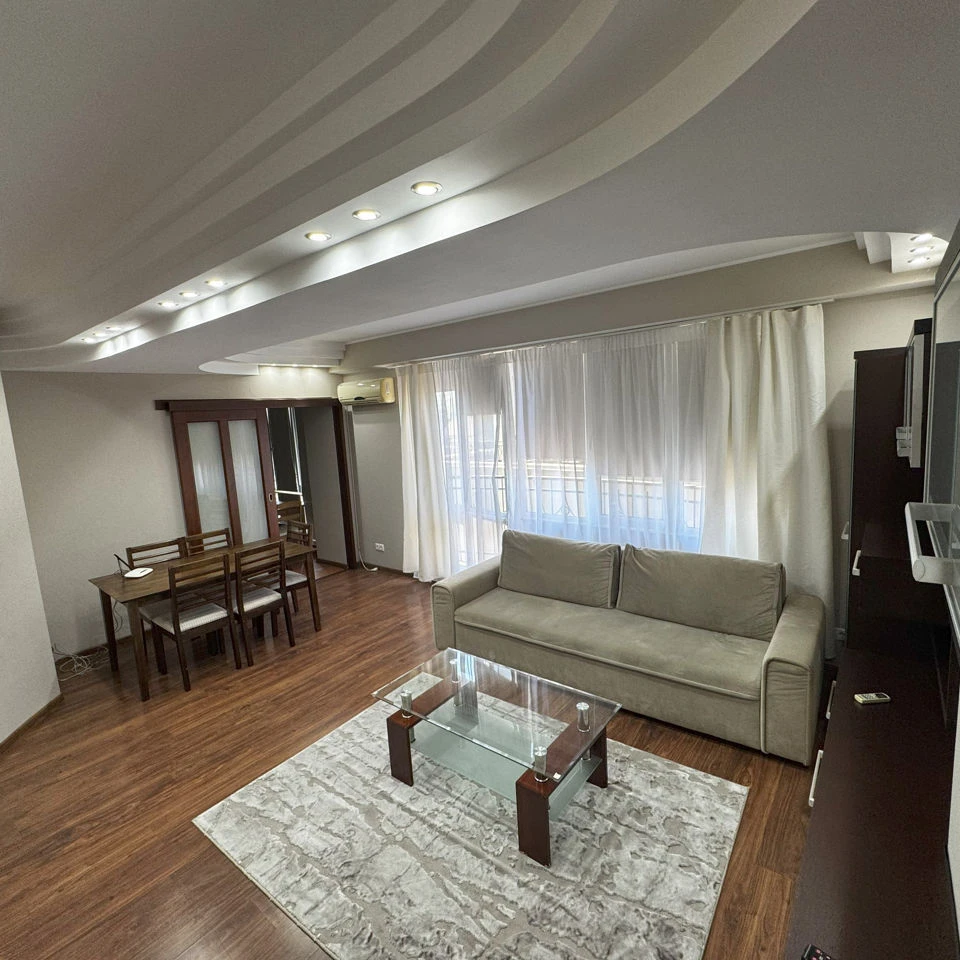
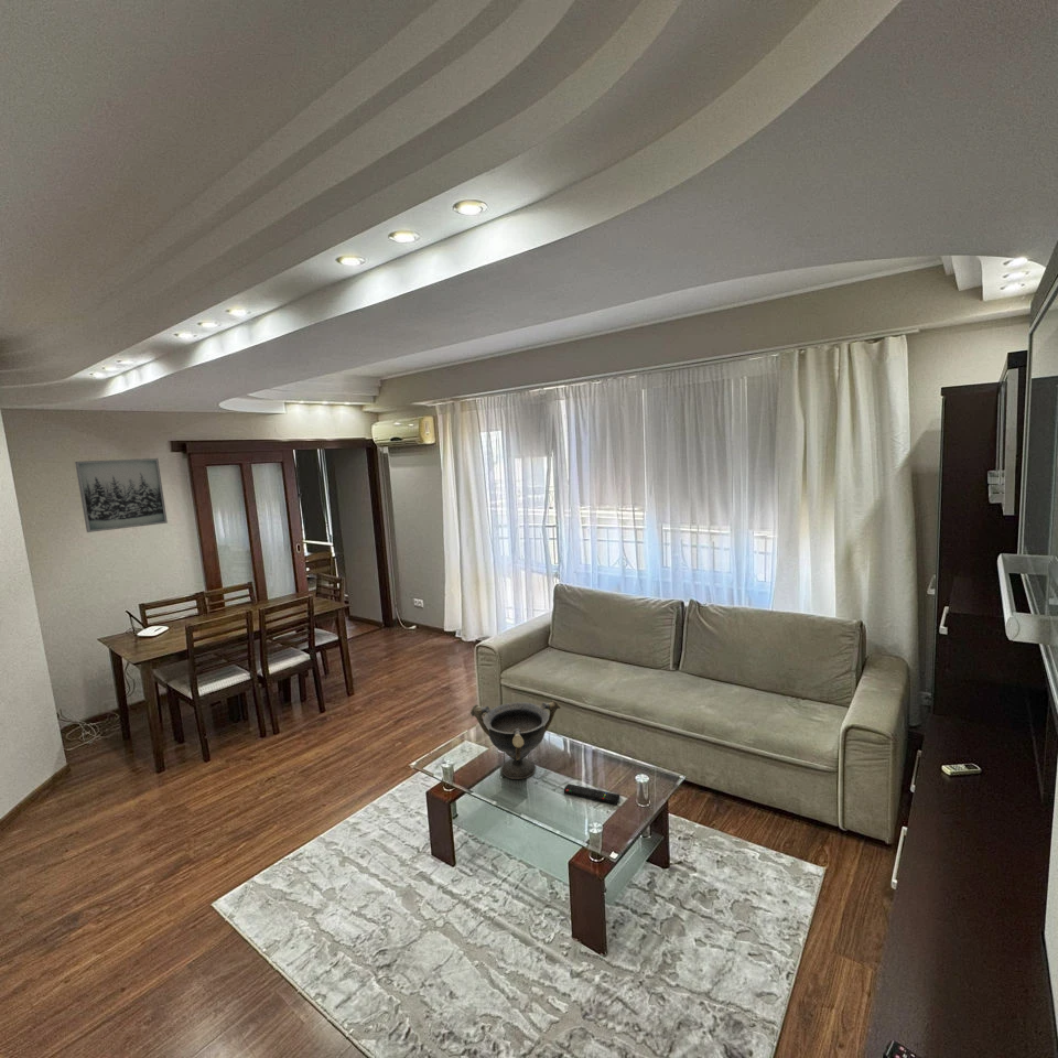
+ remote control (591, 794)
+ decorative bowl (514, 736)
+ wall art (123, 494)
